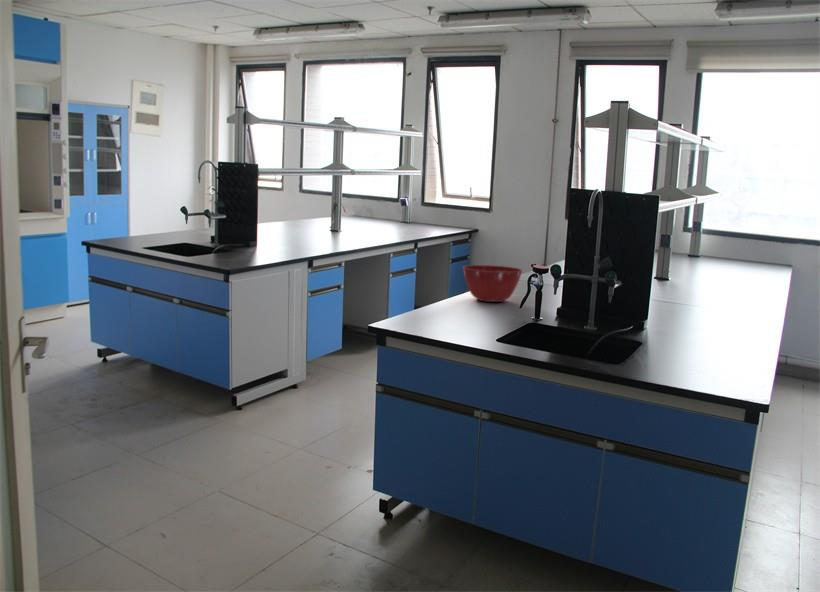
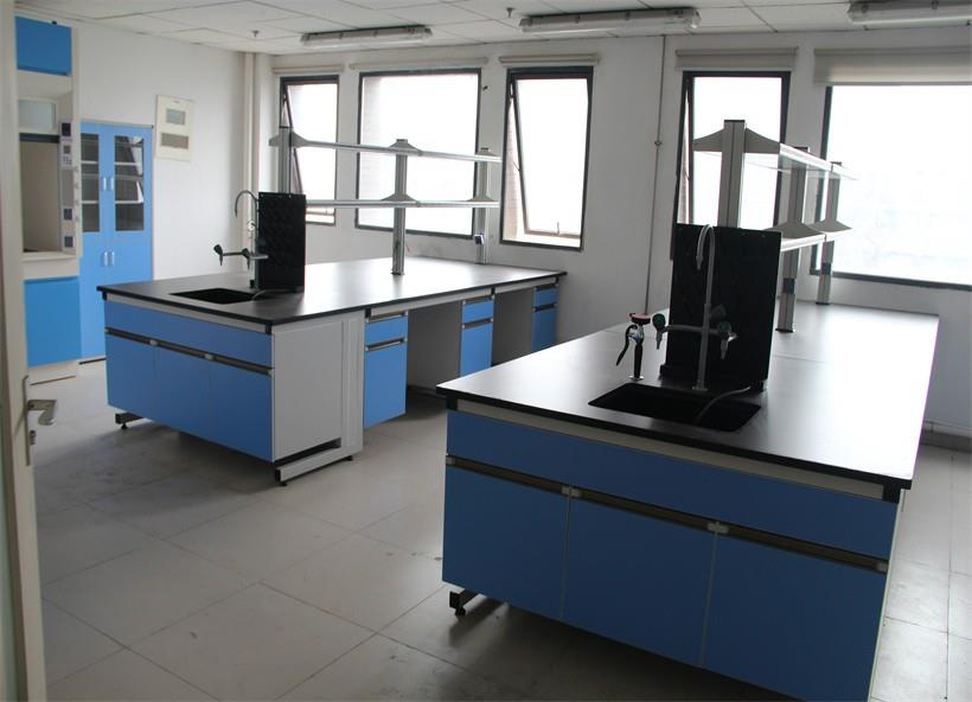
- mixing bowl (491, 283)
